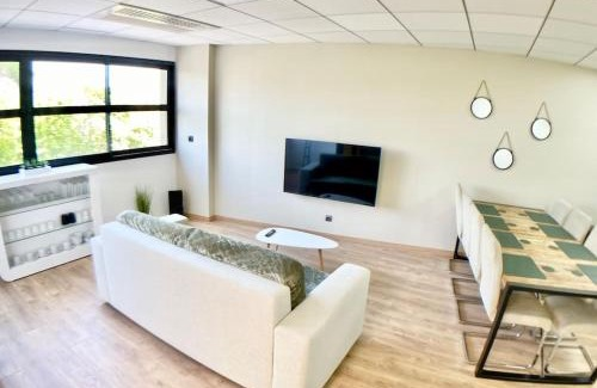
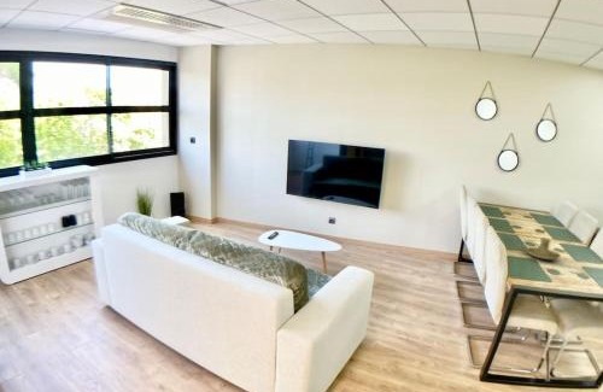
+ candle holder (539, 247)
